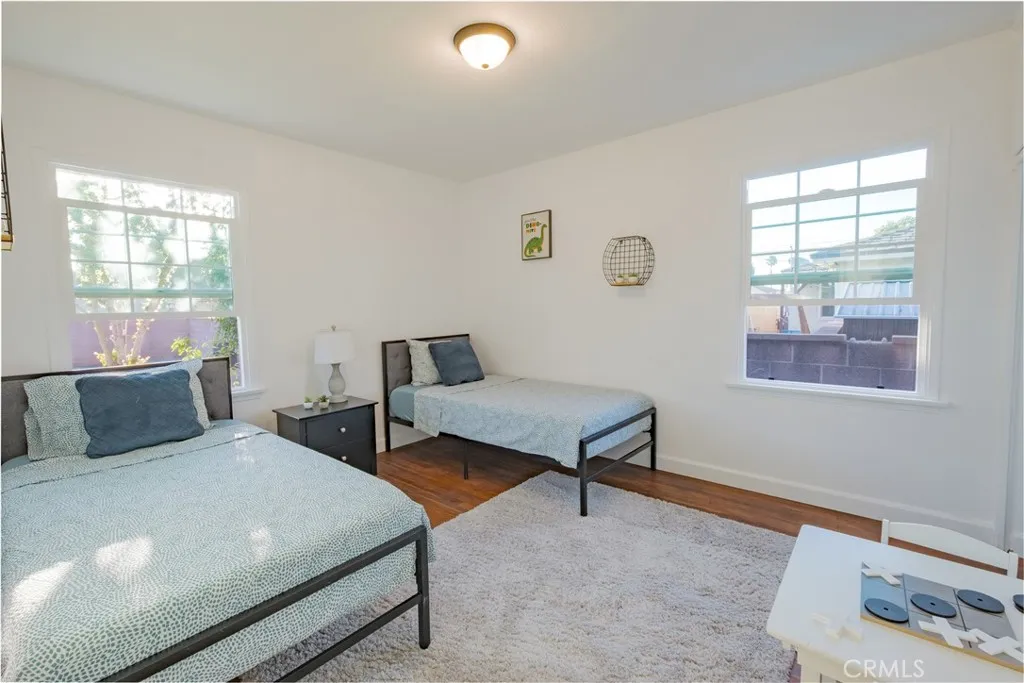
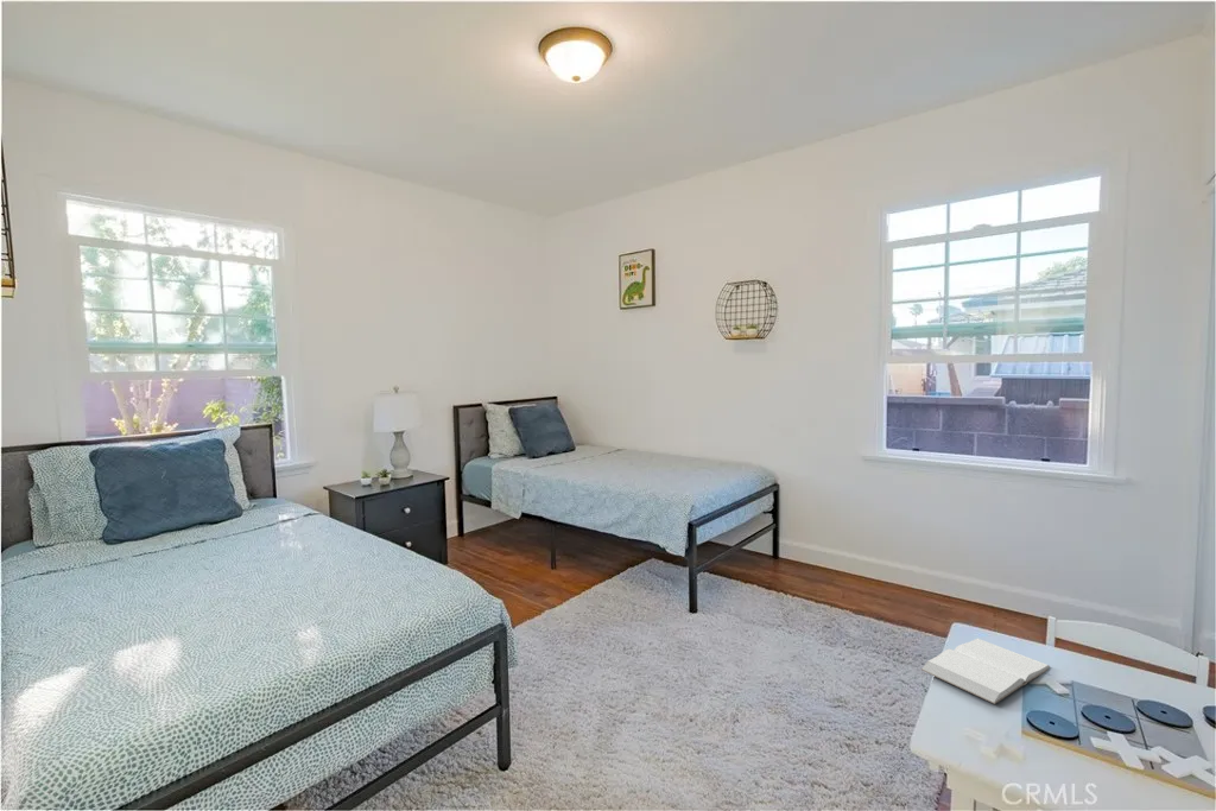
+ book (986, 664)
